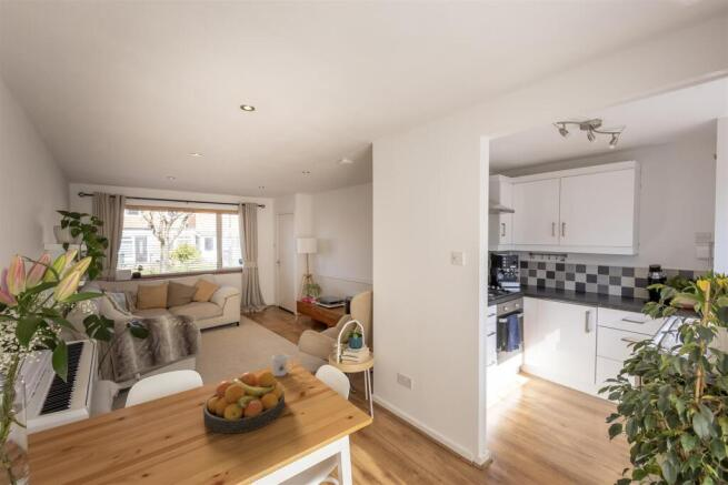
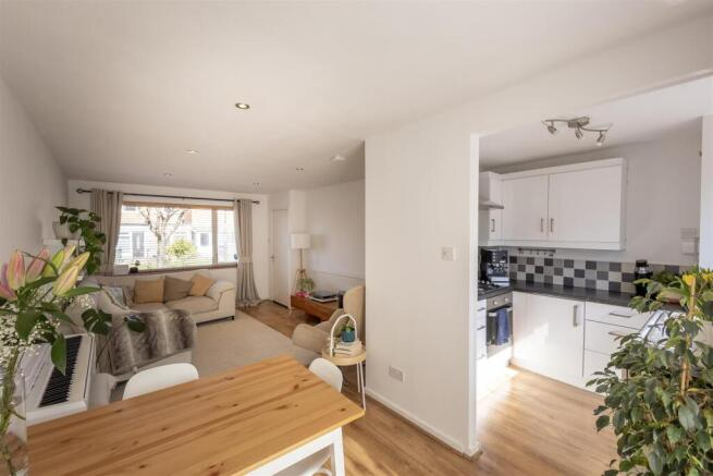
- mug (282, 364)
- fruit bowl (246, 393)
